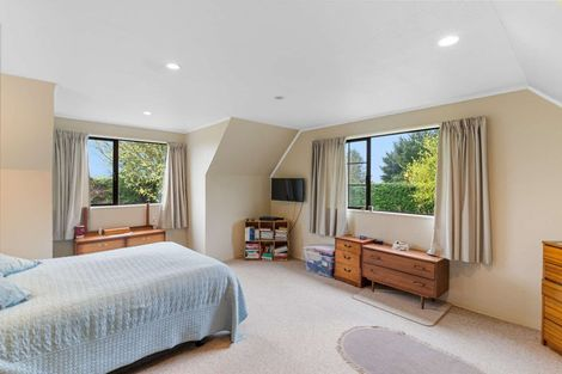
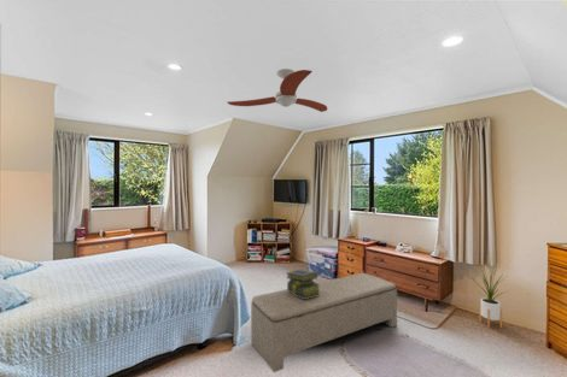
+ ceiling fan (280, 87)
+ stack of books (302, 282)
+ bench (328, 311)
+ house plant (491, 293)
